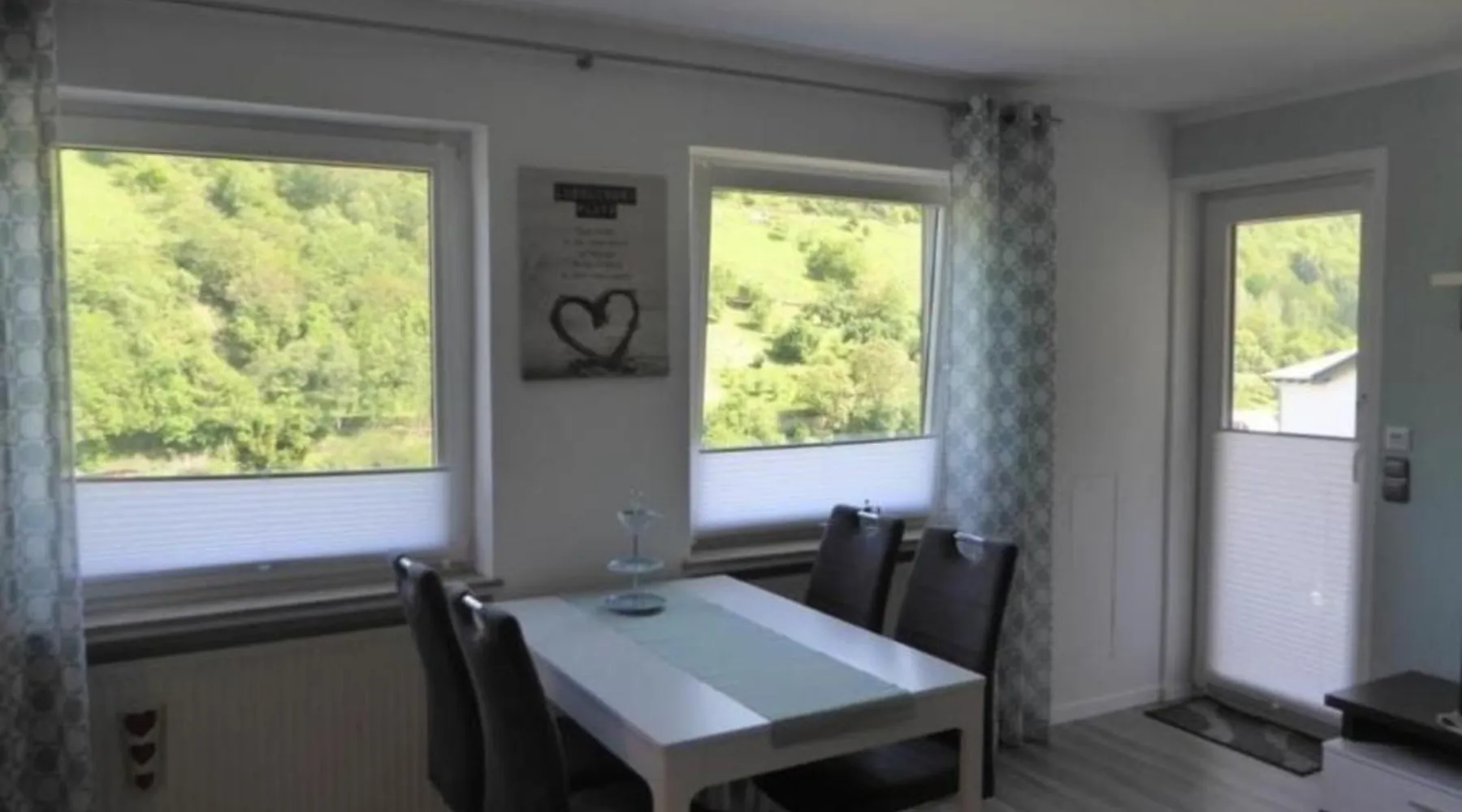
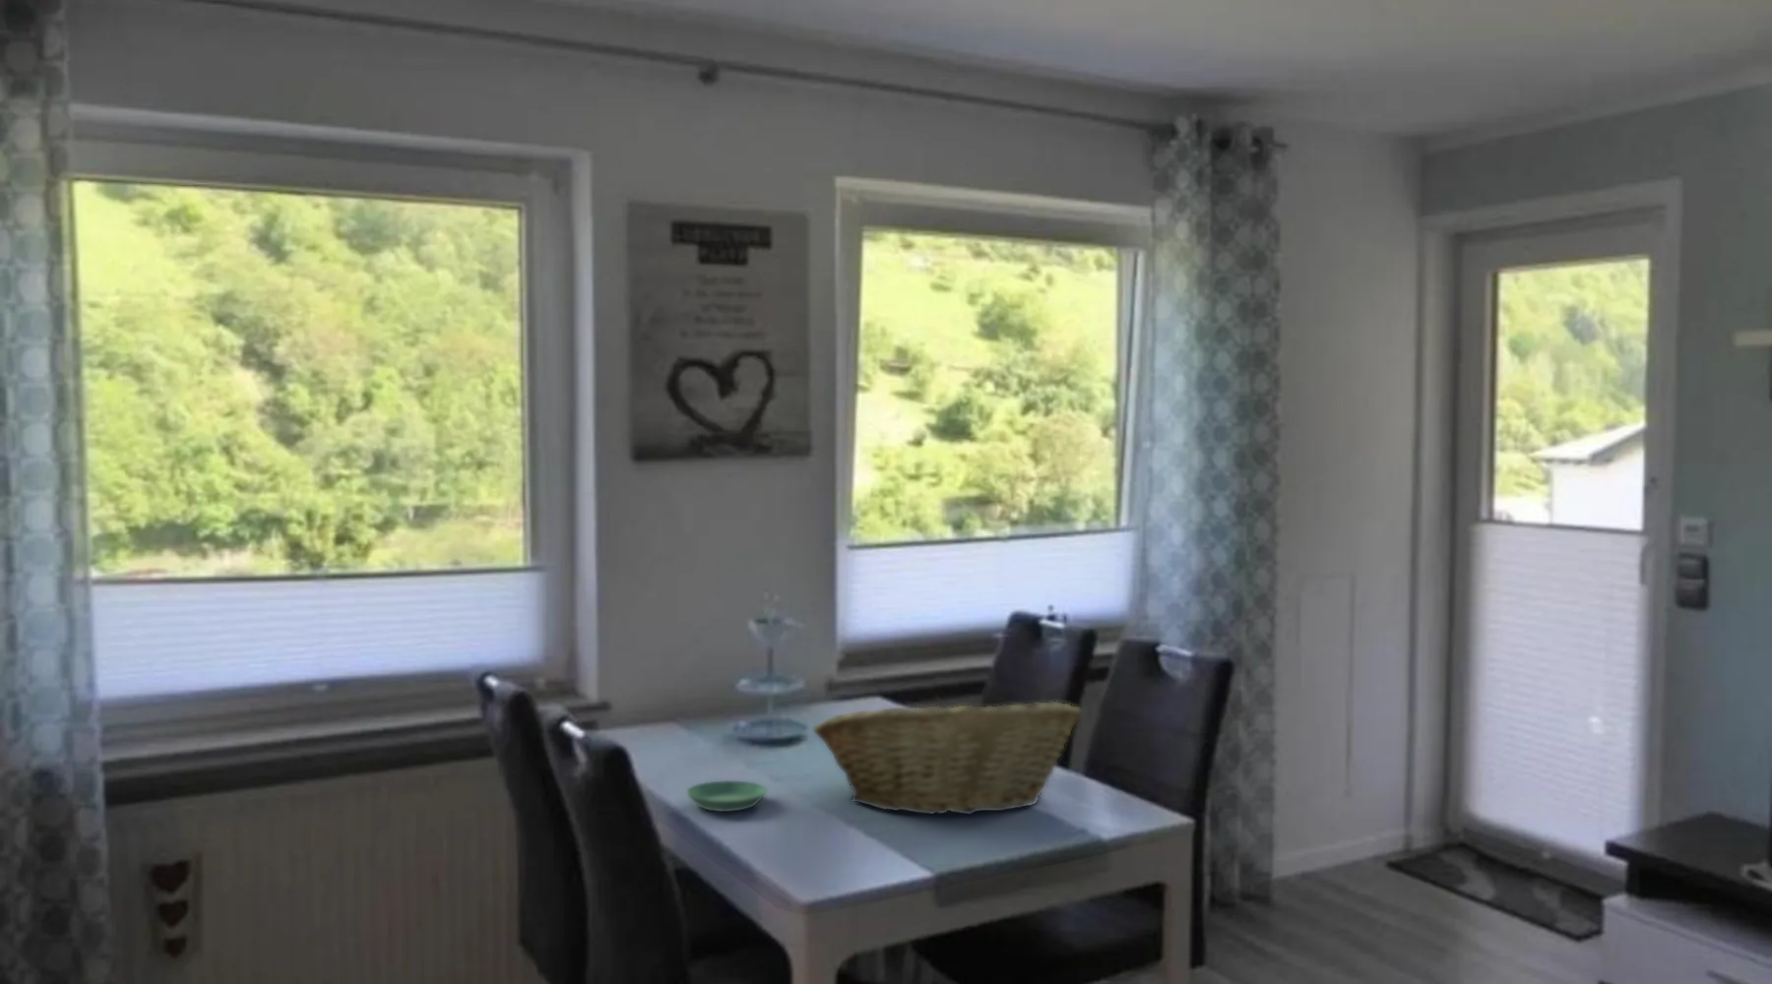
+ saucer (726, 797)
+ fruit basket (948, 743)
